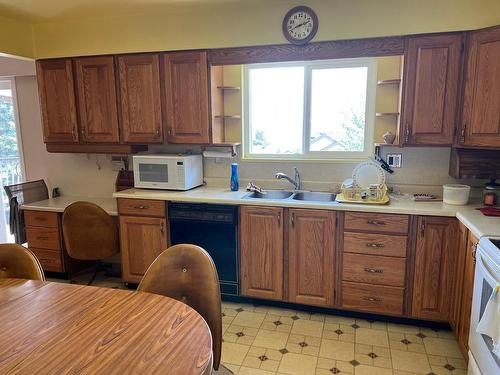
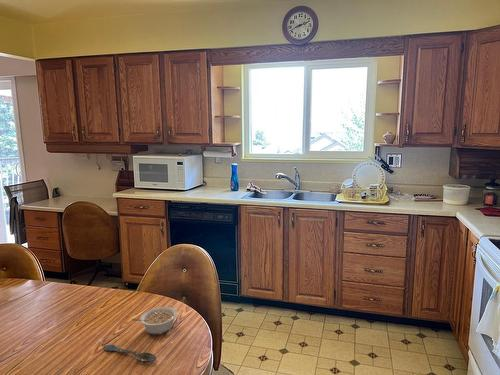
+ legume (158, 321)
+ spoon (128, 352)
